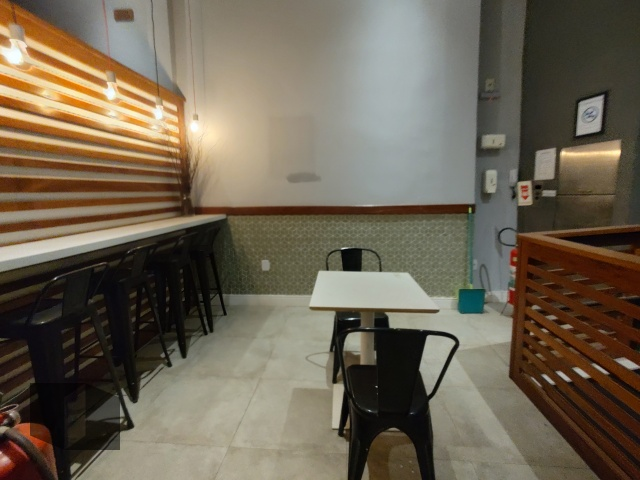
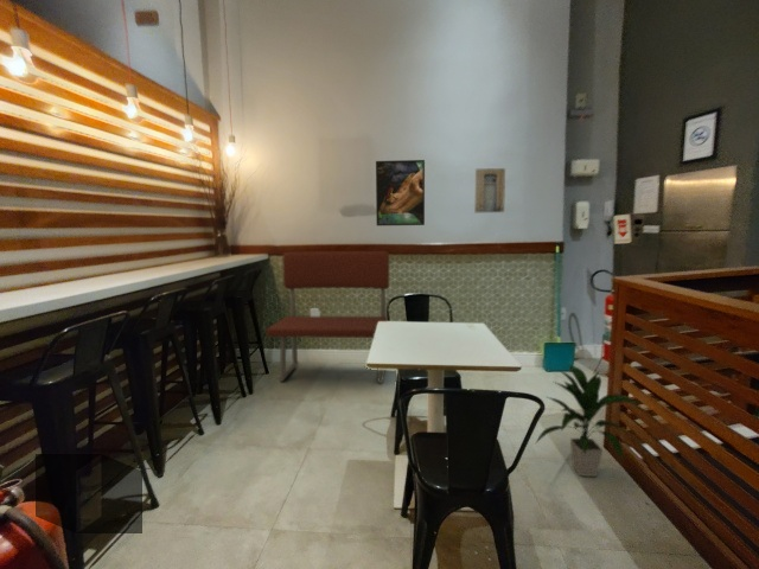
+ bench (332, 317)
+ wall art (490, 191)
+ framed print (400, 193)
+ indoor plant (582, 418)
